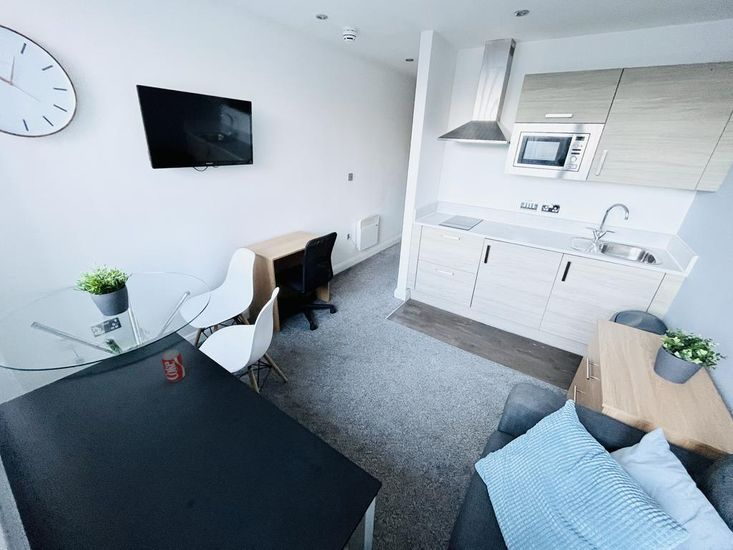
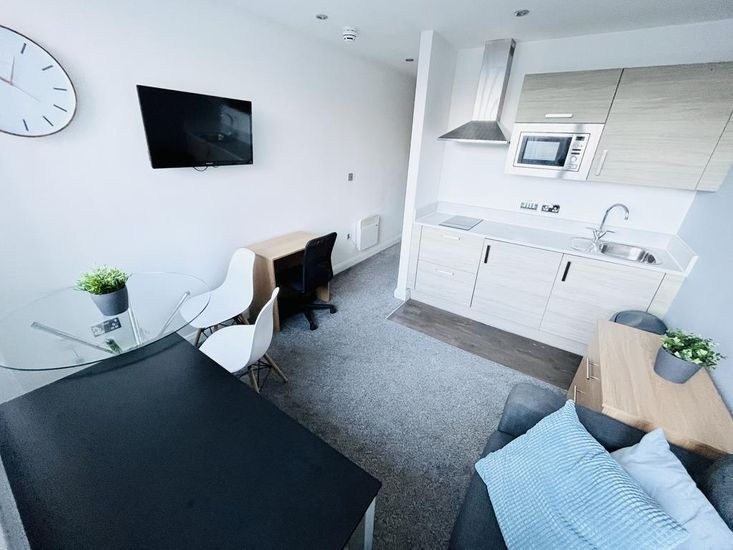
- beverage can (173, 366)
